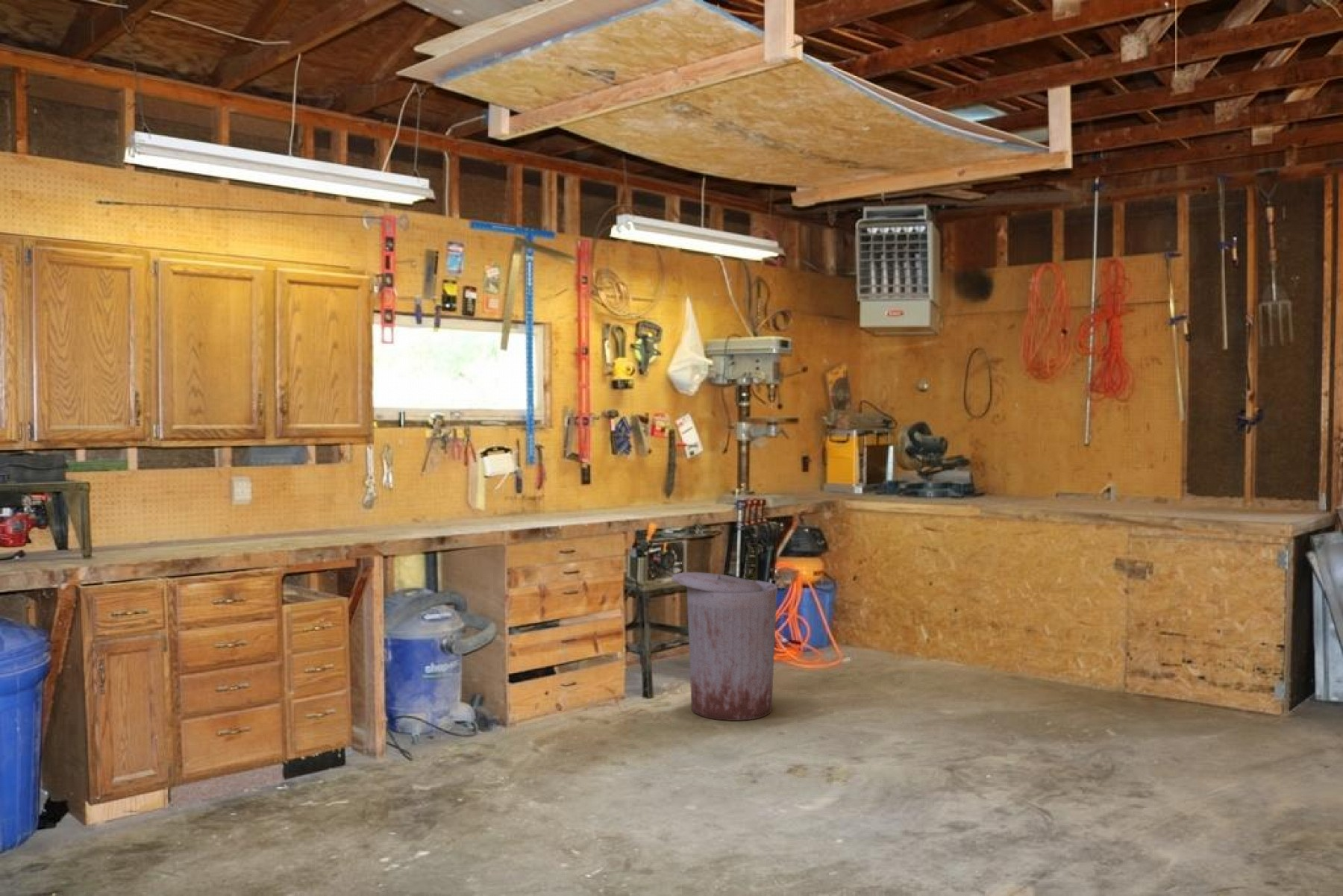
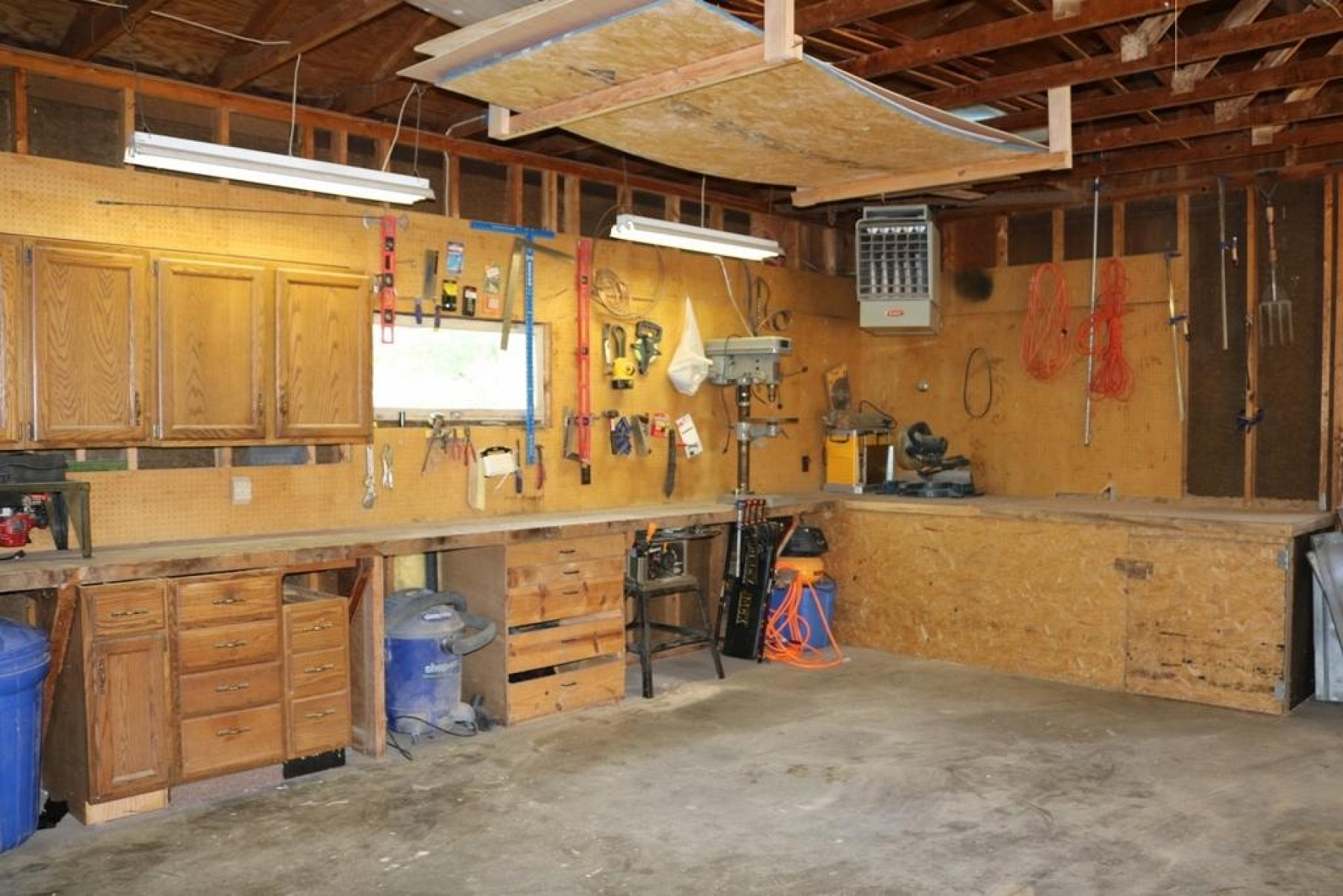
- trash can (724, 642)
